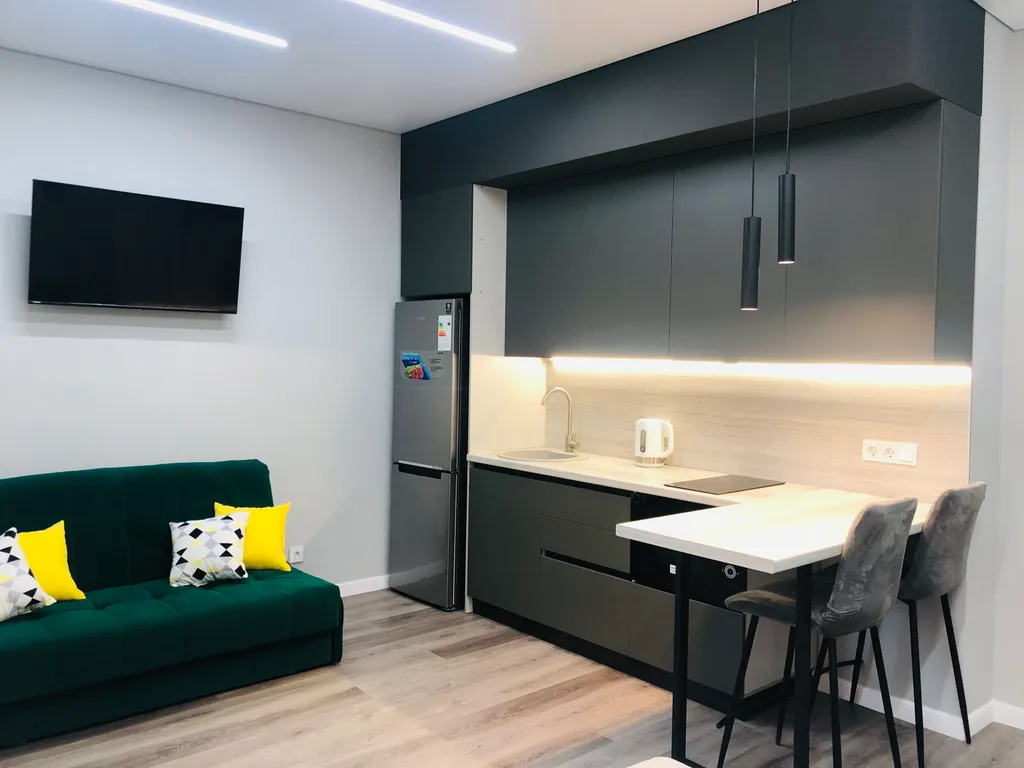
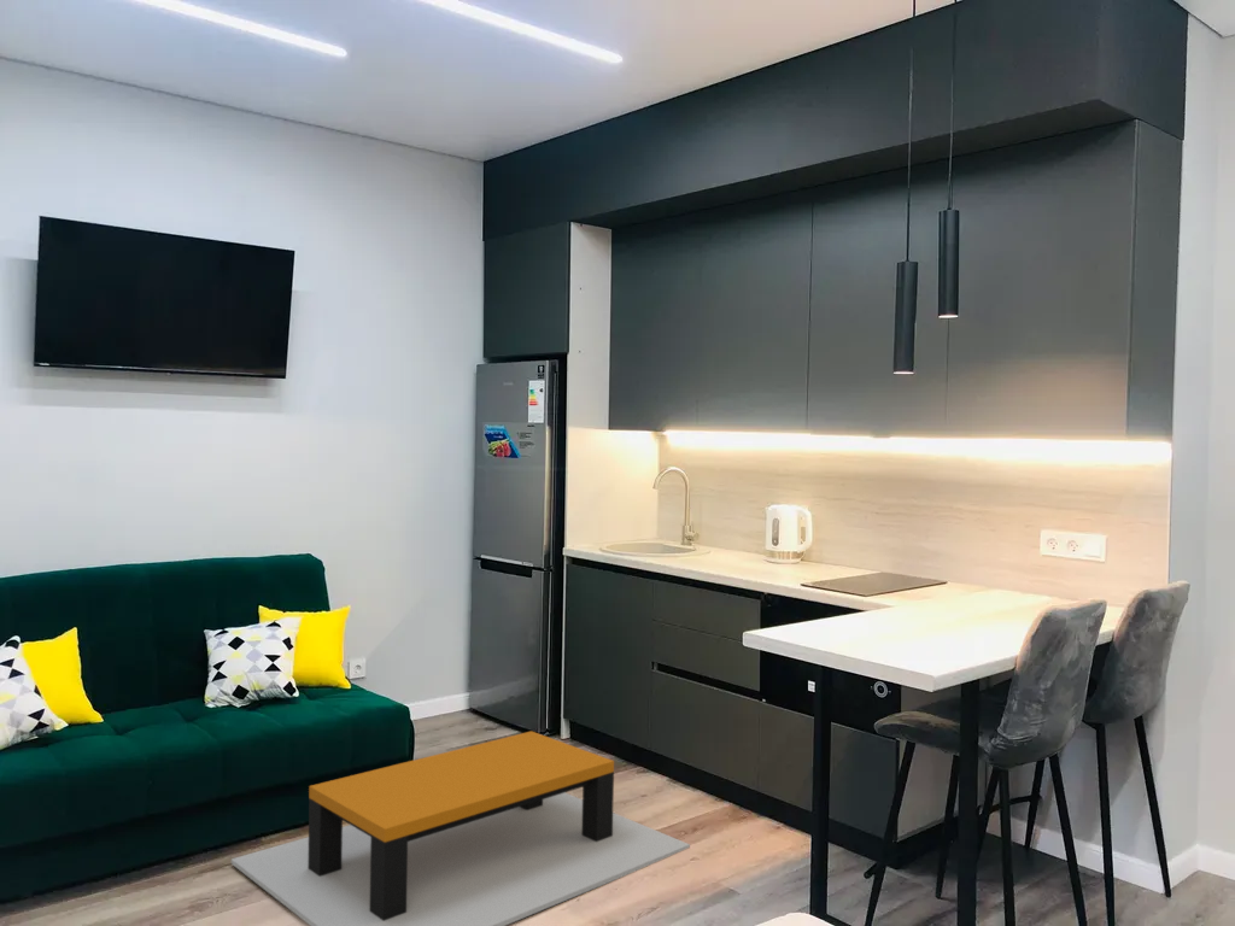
+ coffee table (468, 814)
